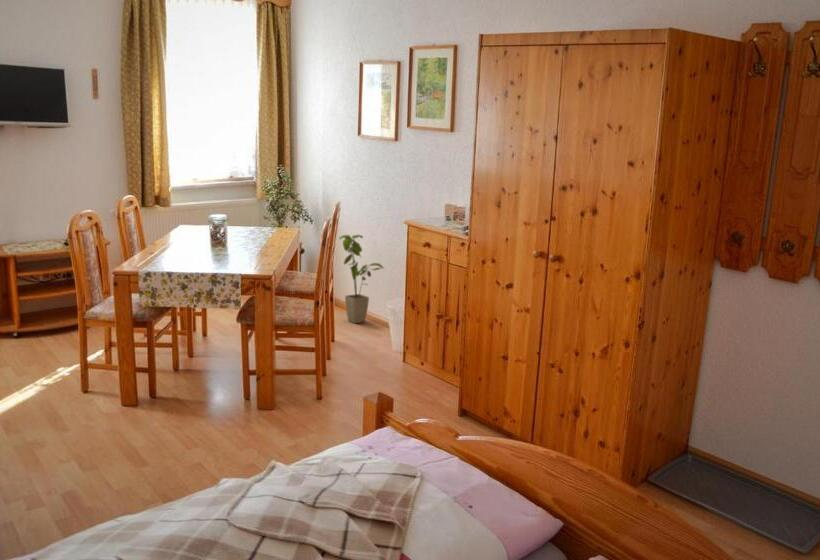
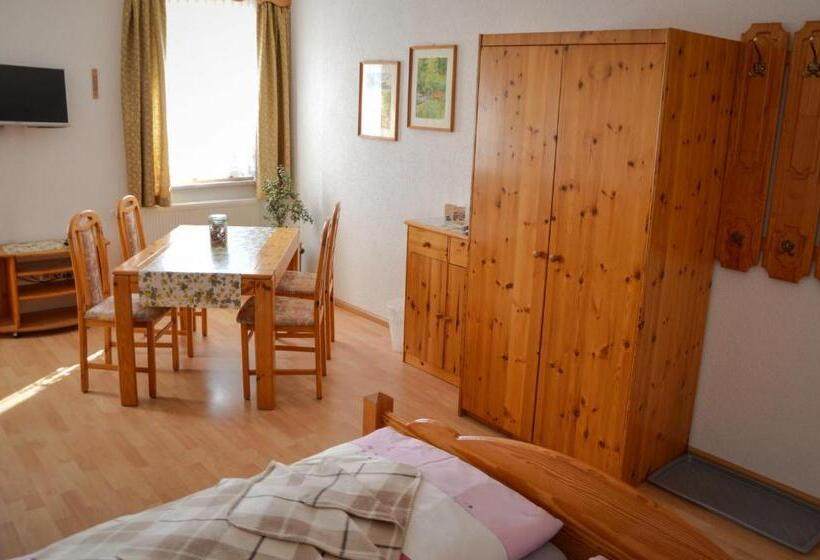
- house plant (355, 279)
